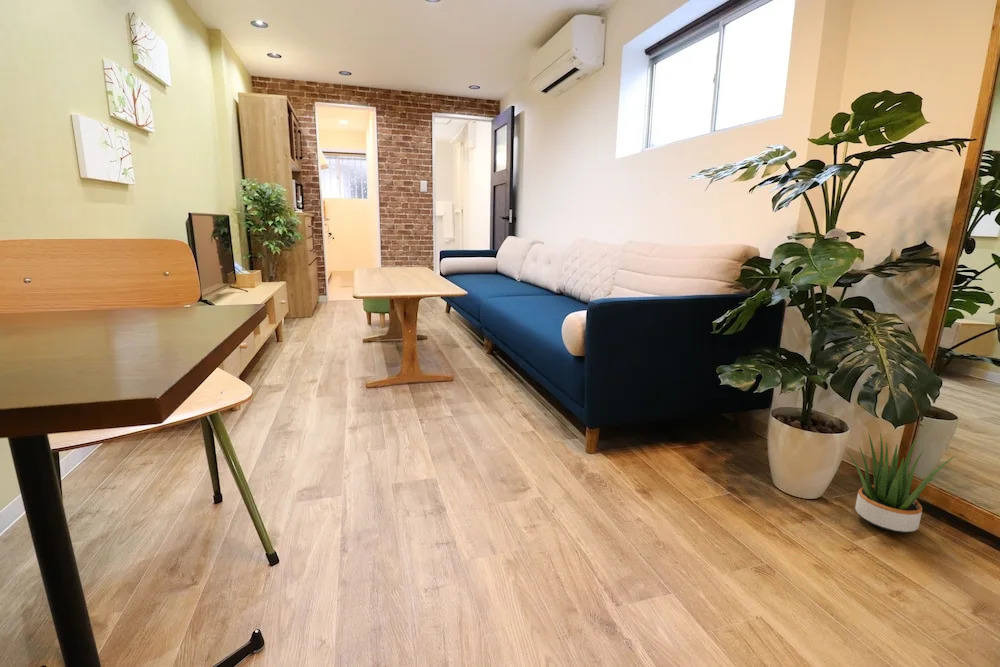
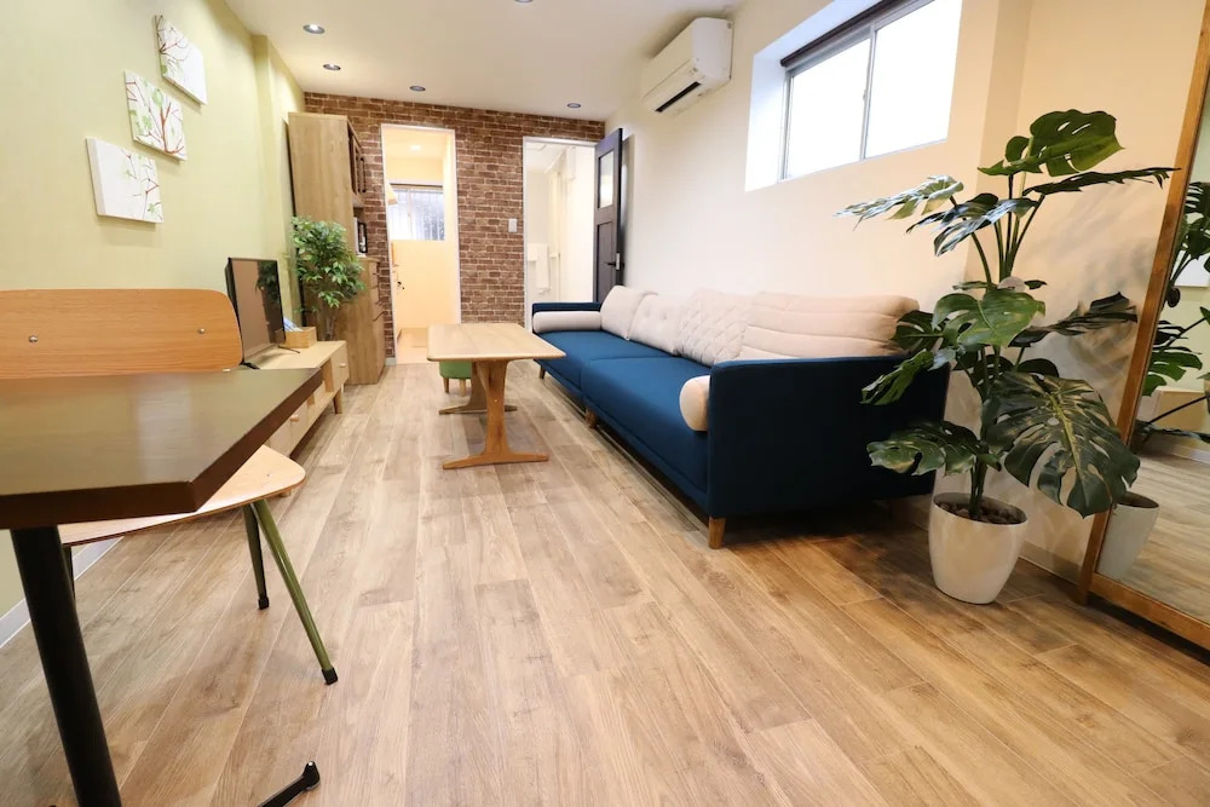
- potted plant (892, 482)
